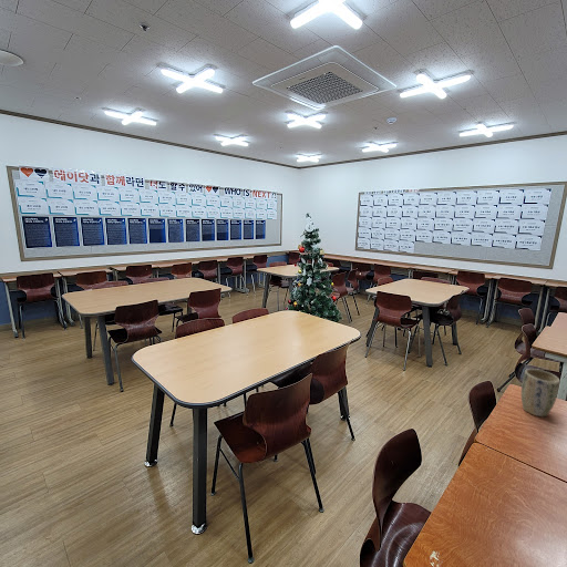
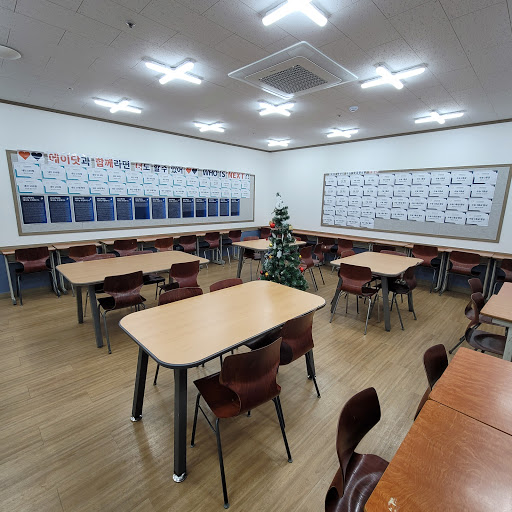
- plant pot (538, 393)
